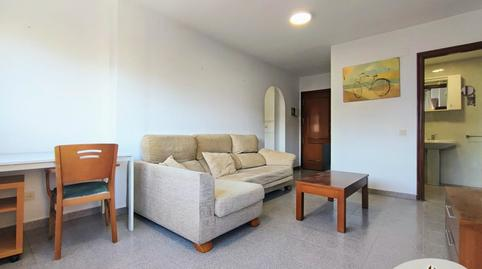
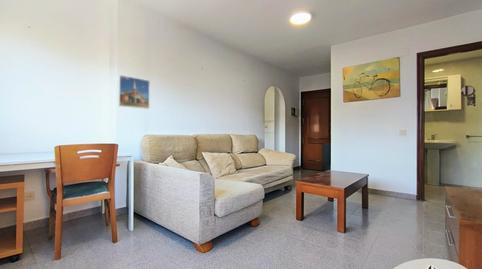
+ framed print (134, 92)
